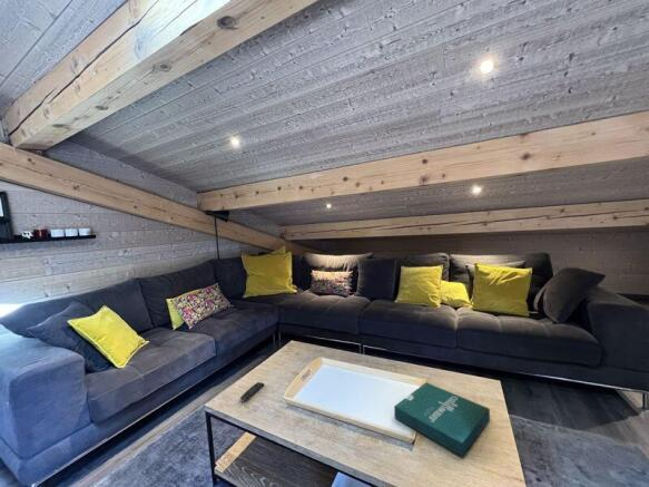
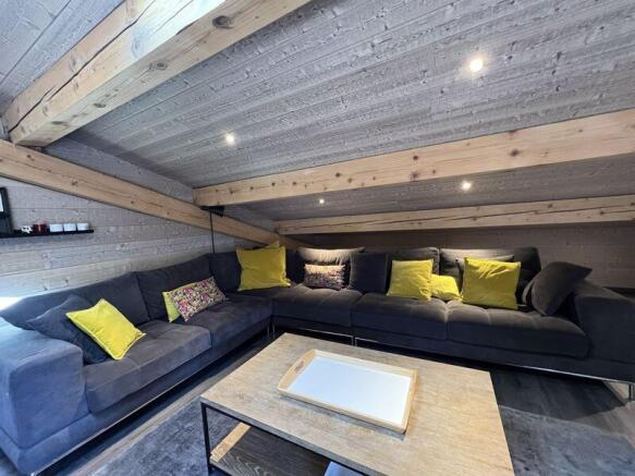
- remote control (252, 391)
- pizza box (441, 412)
